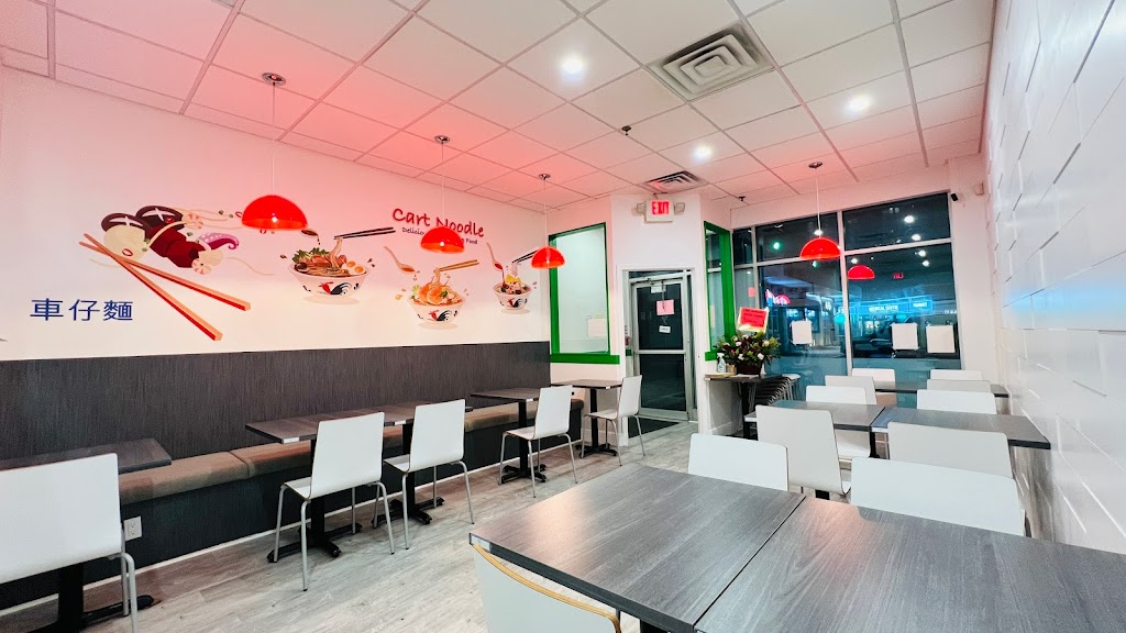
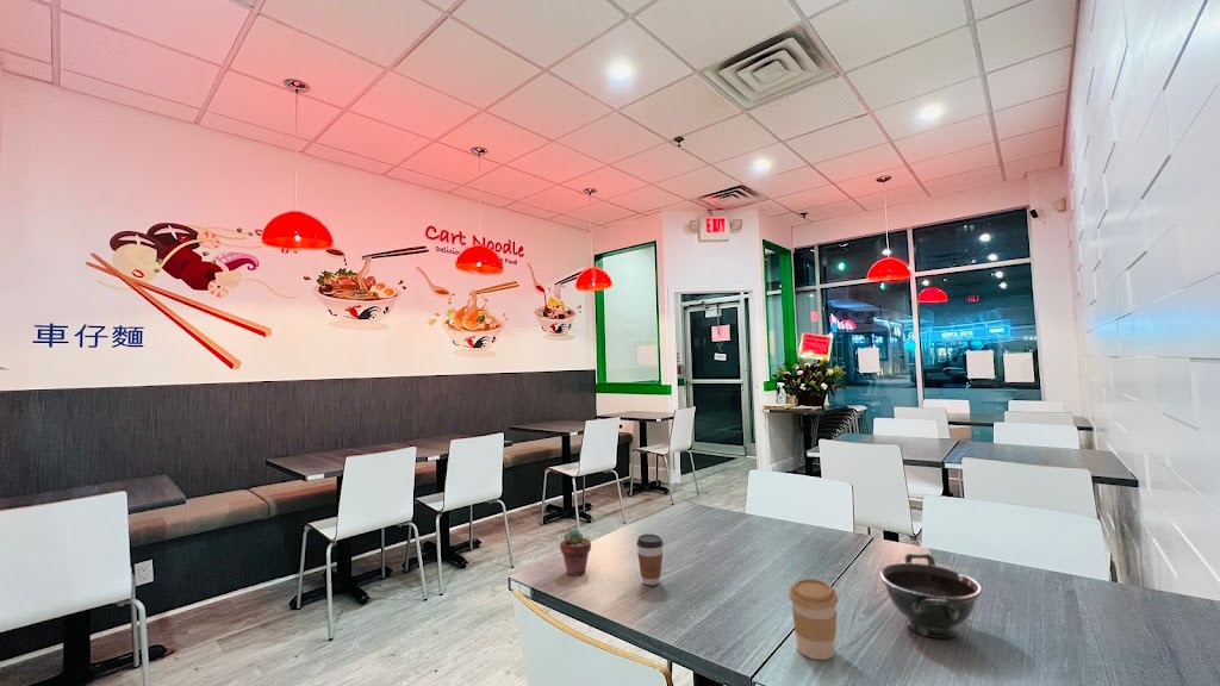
+ coffee cup (814, 617)
+ coffee cup (649, 559)
+ potted succulent (575, 550)
+ bowl (929, 600)
